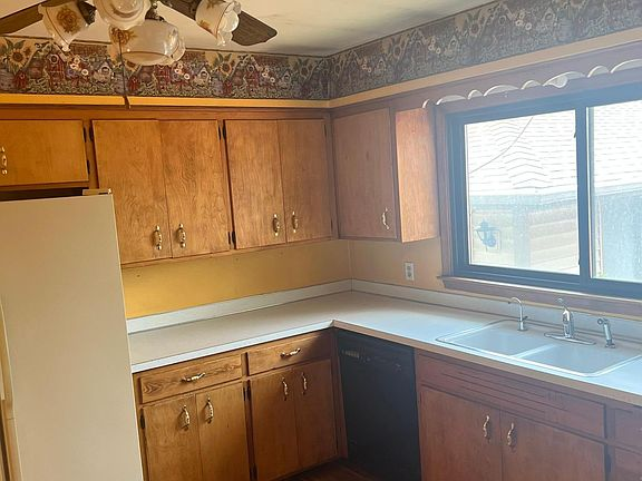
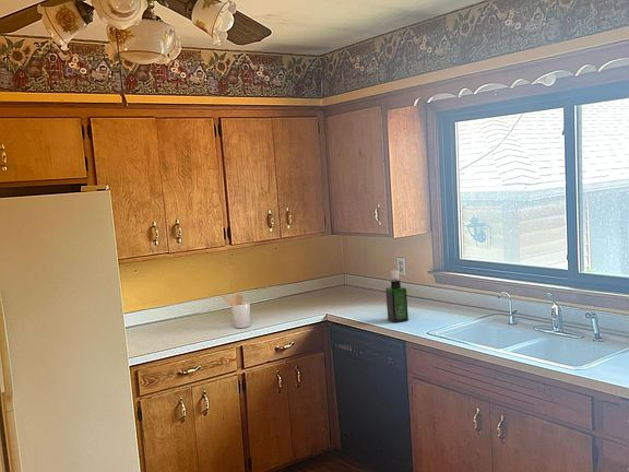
+ utensil holder (236, 309)
+ spray bottle (396, 295)
